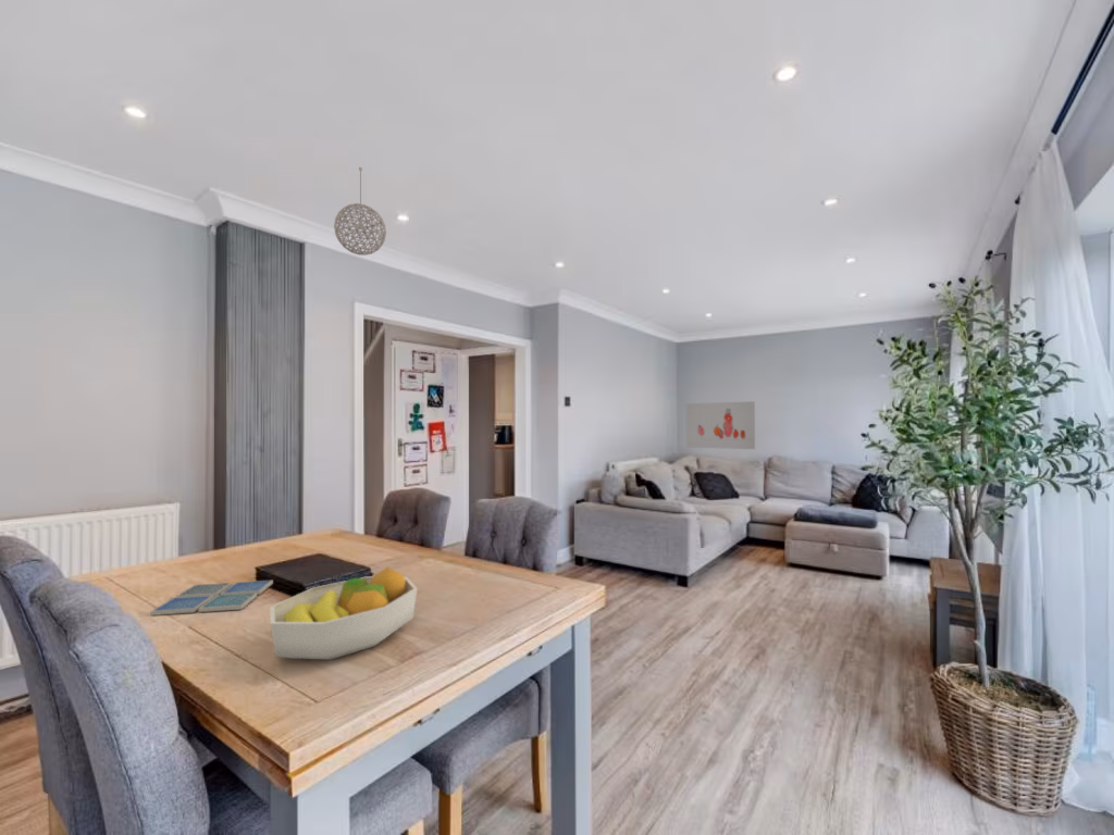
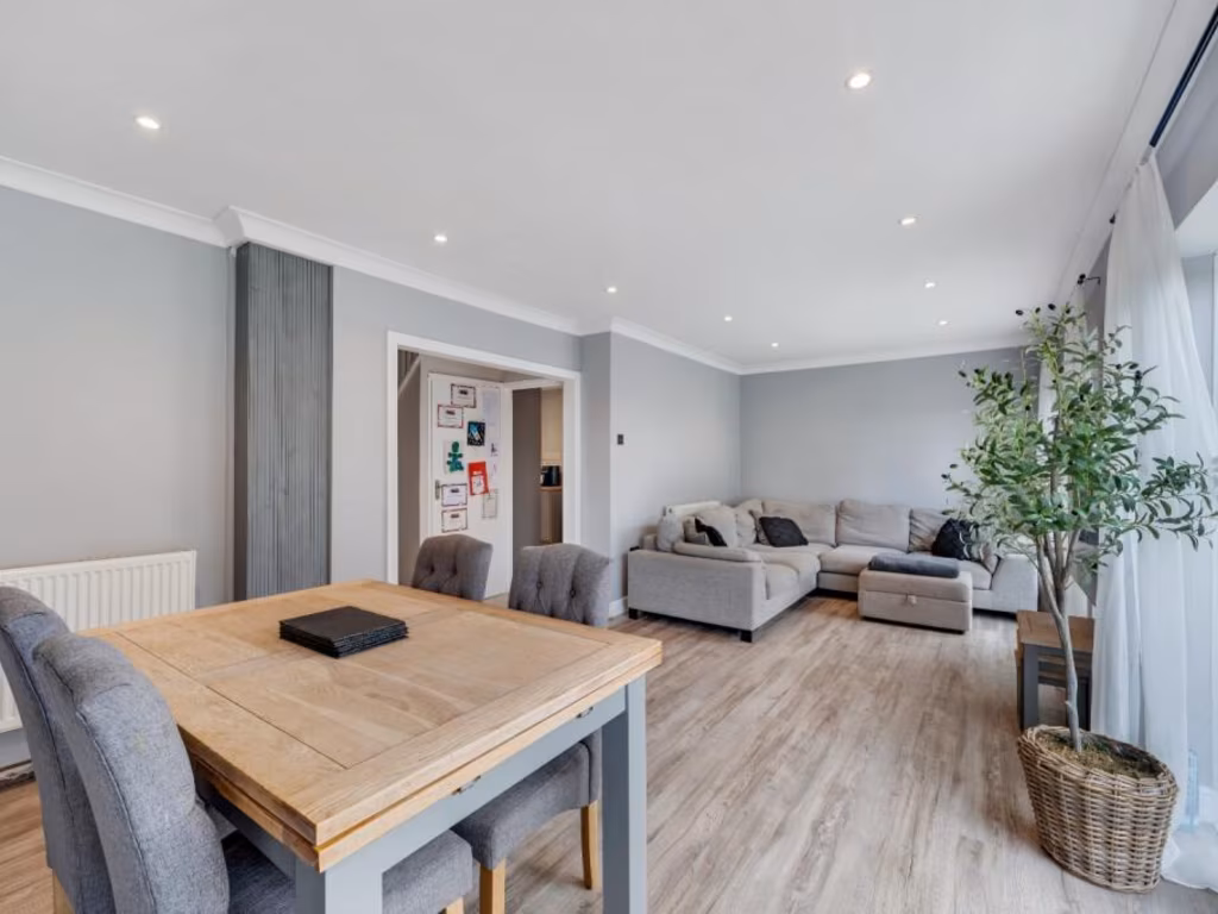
- drink coaster (216, 596)
- wall art (719, 425)
- fruit bowl (347, 608)
- pendant light (360, 211)
